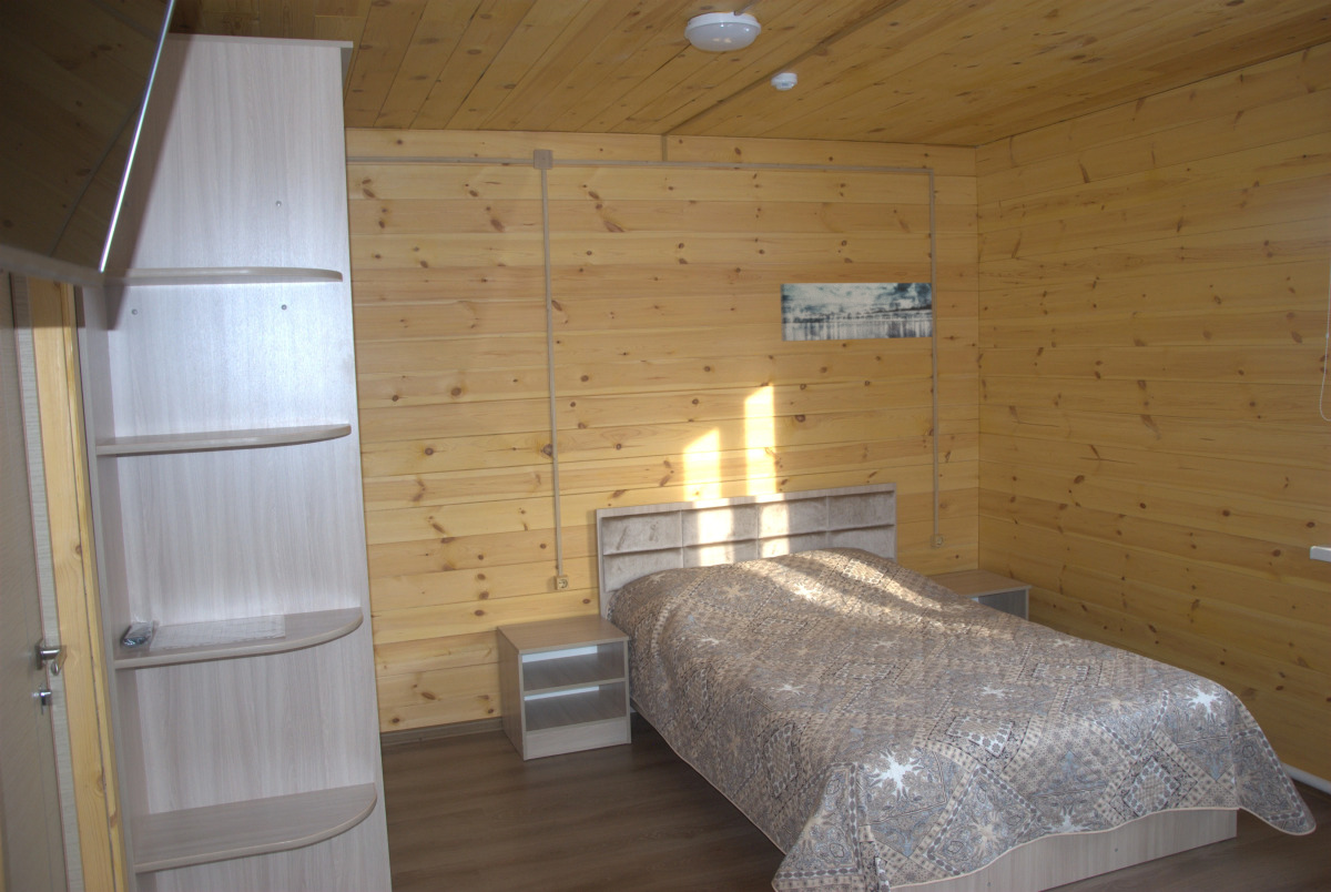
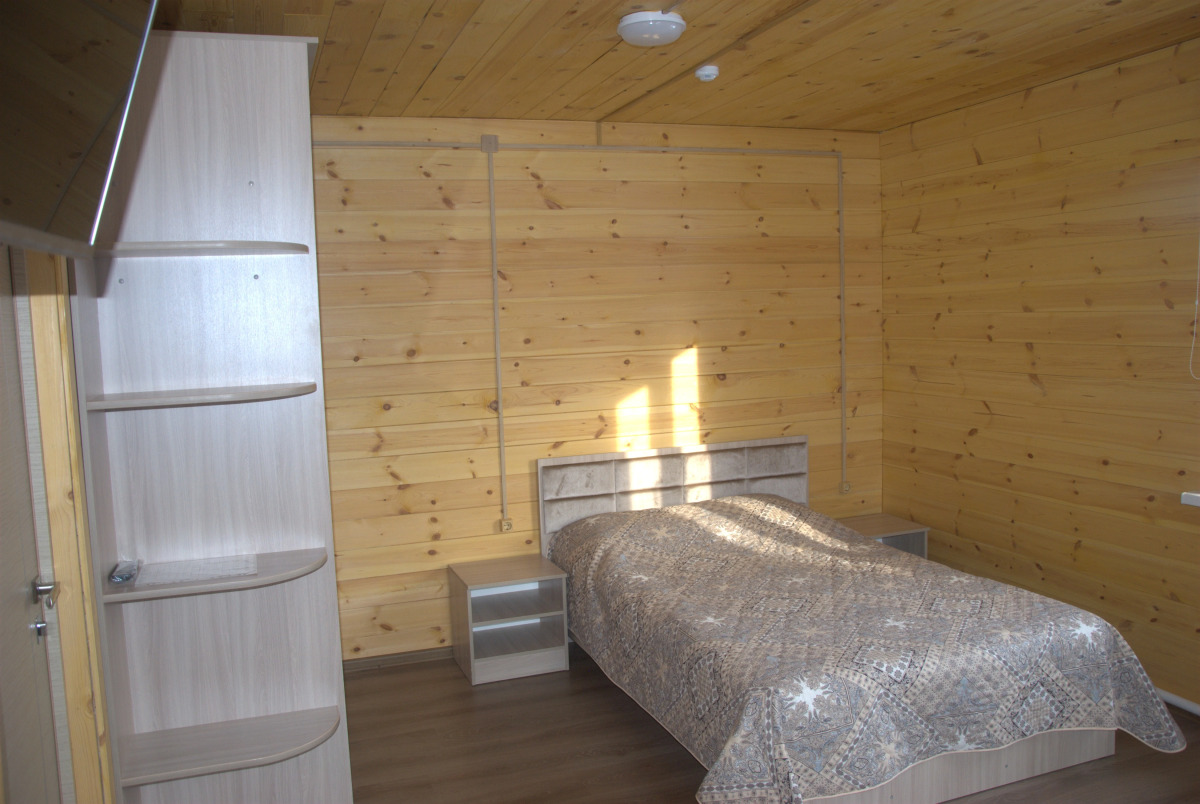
- wall art (857, 311)
